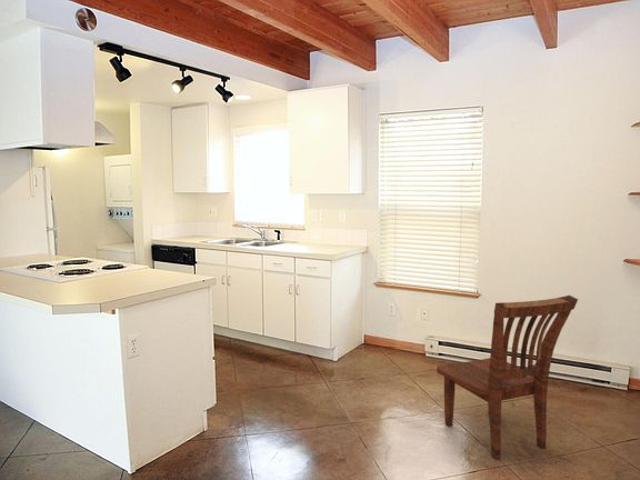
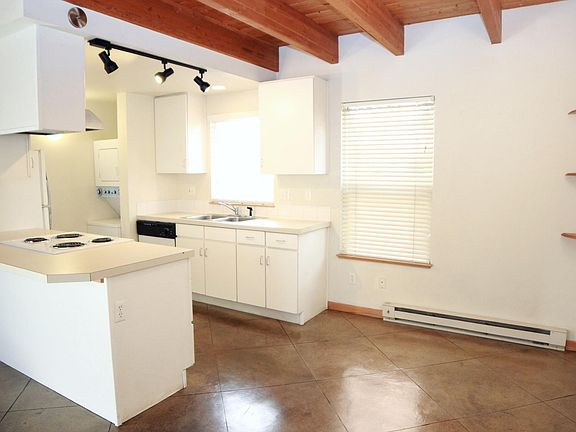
- dining chair (501, 366)
